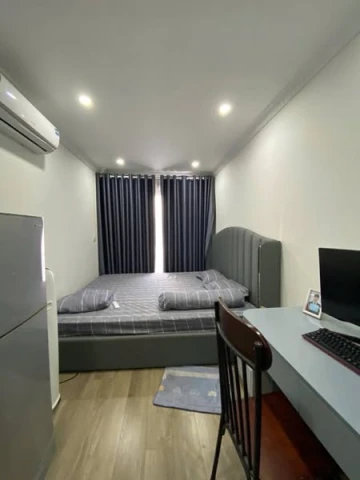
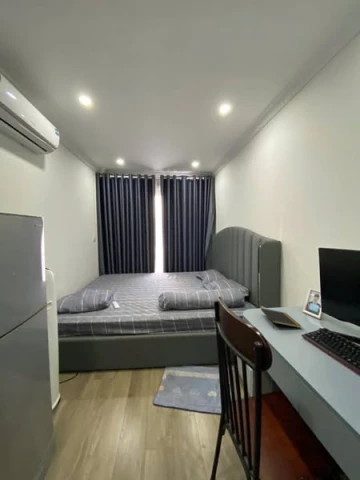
+ notepad (279, 317)
